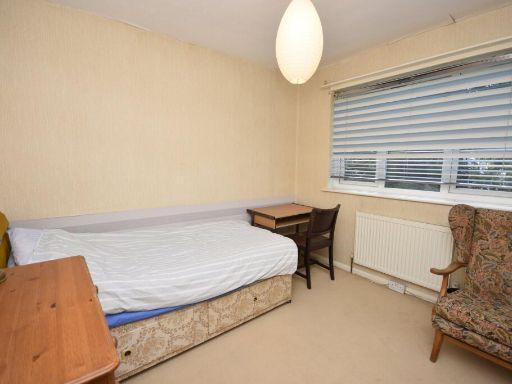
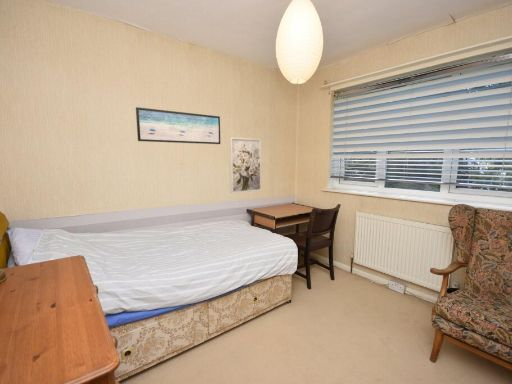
+ wall art (182, 127)
+ wall art (246, 165)
